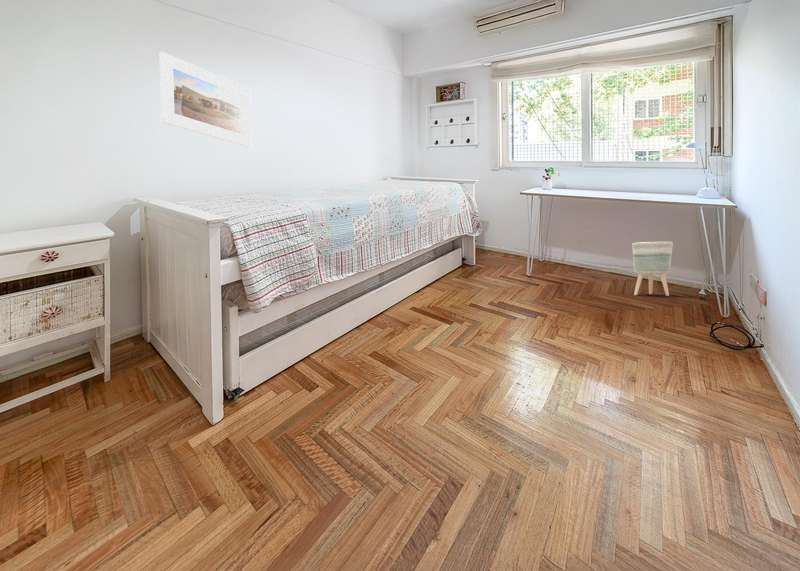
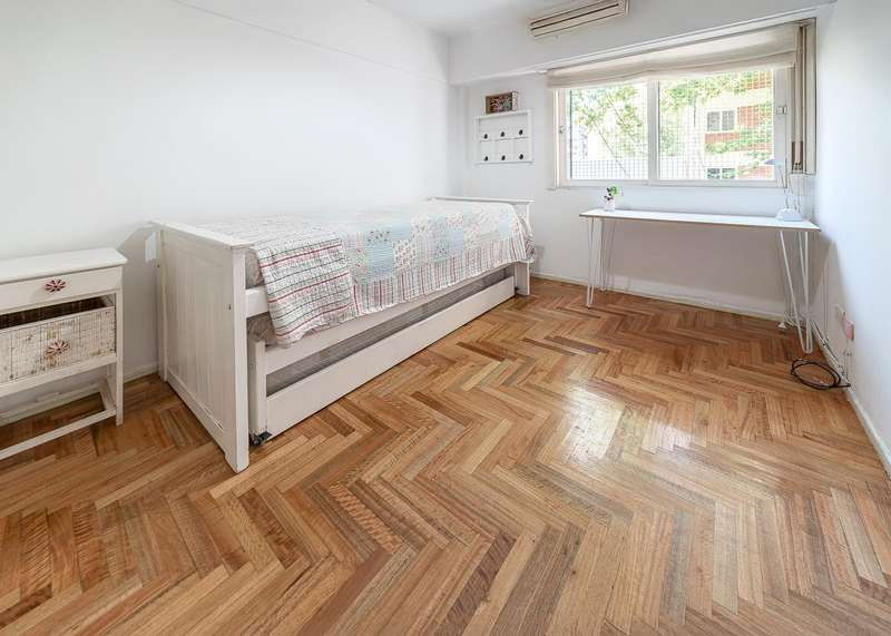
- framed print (209, 104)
- planter (651, 268)
